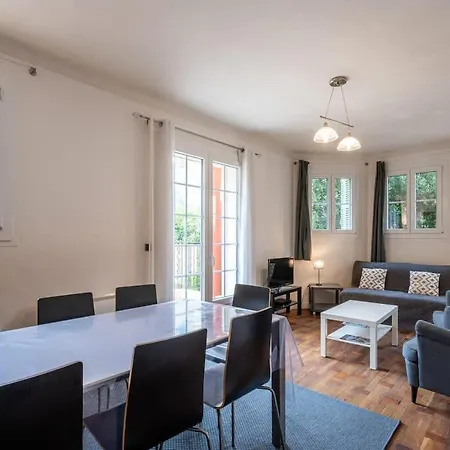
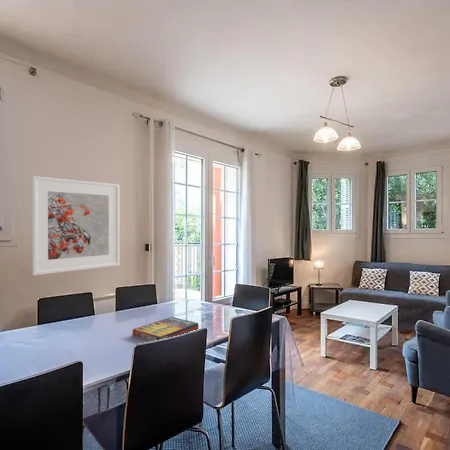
+ game compilation box (166, 329)
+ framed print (80, 225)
